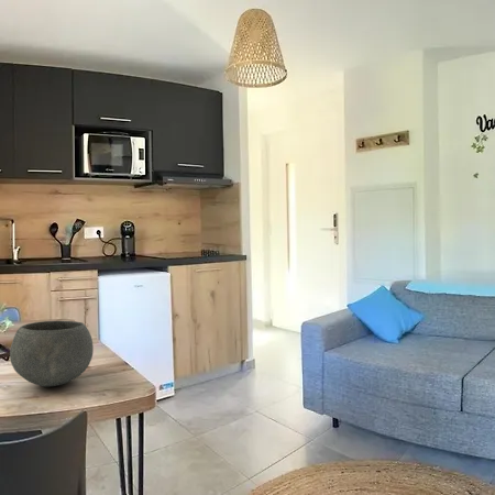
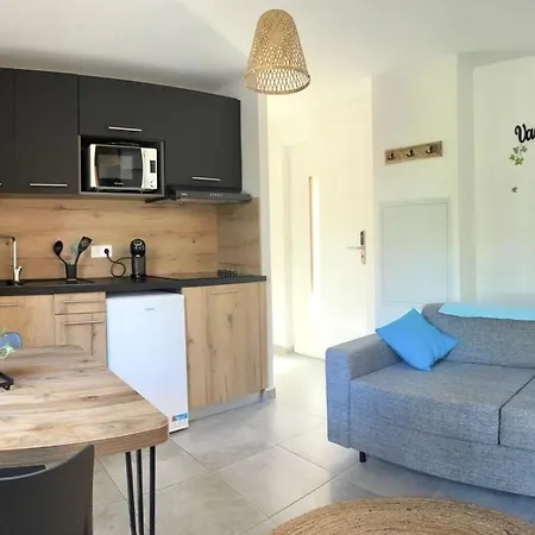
- bowl (52, 354)
